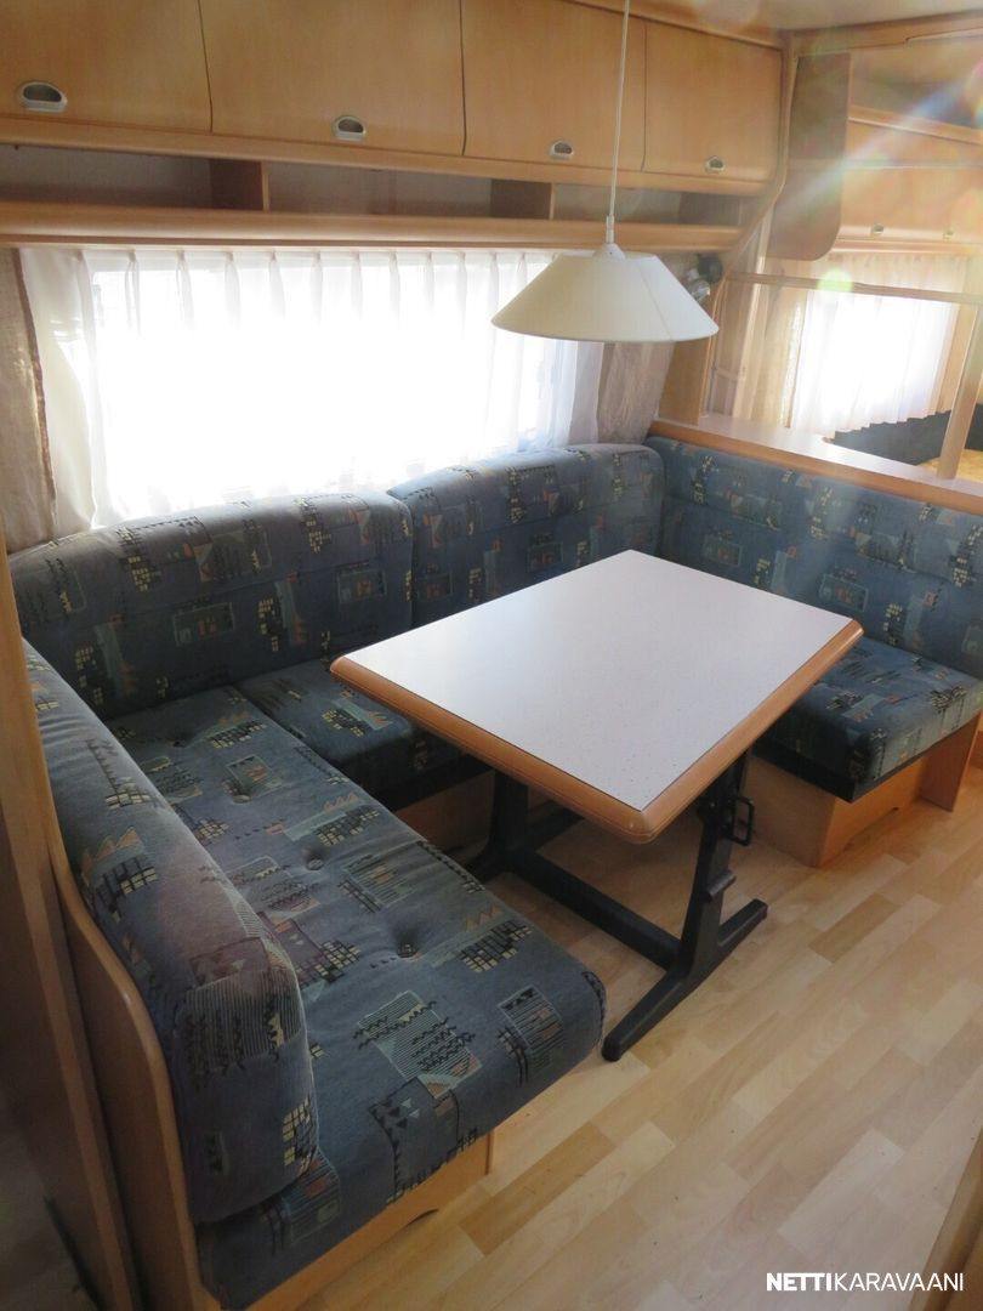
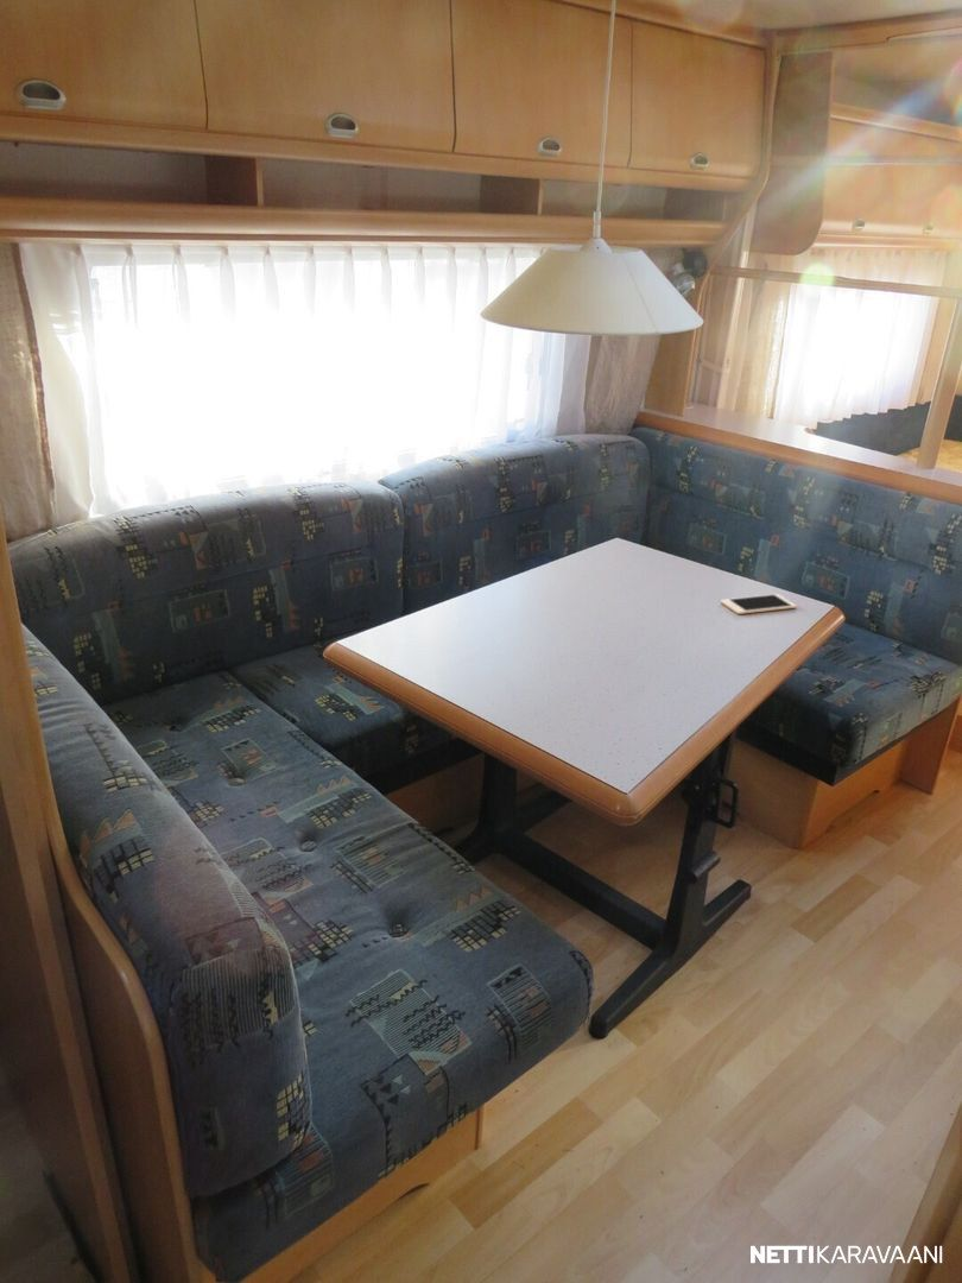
+ cell phone (758, 603)
